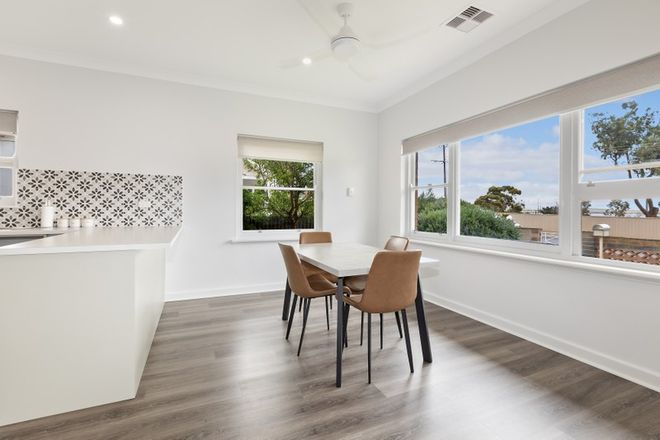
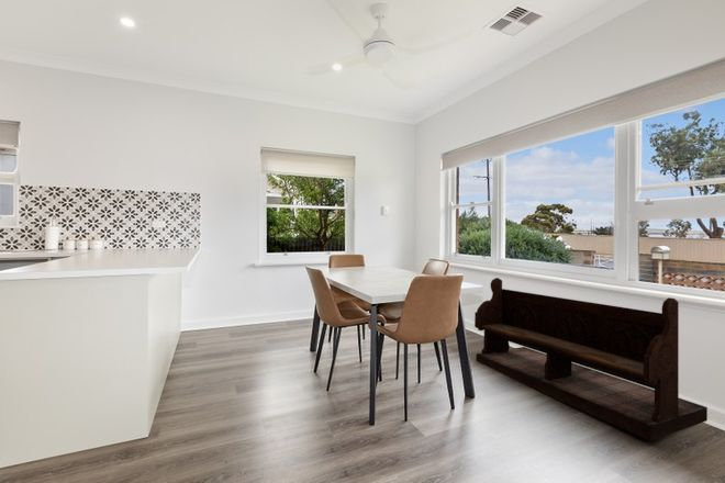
+ bench (568, 335)
